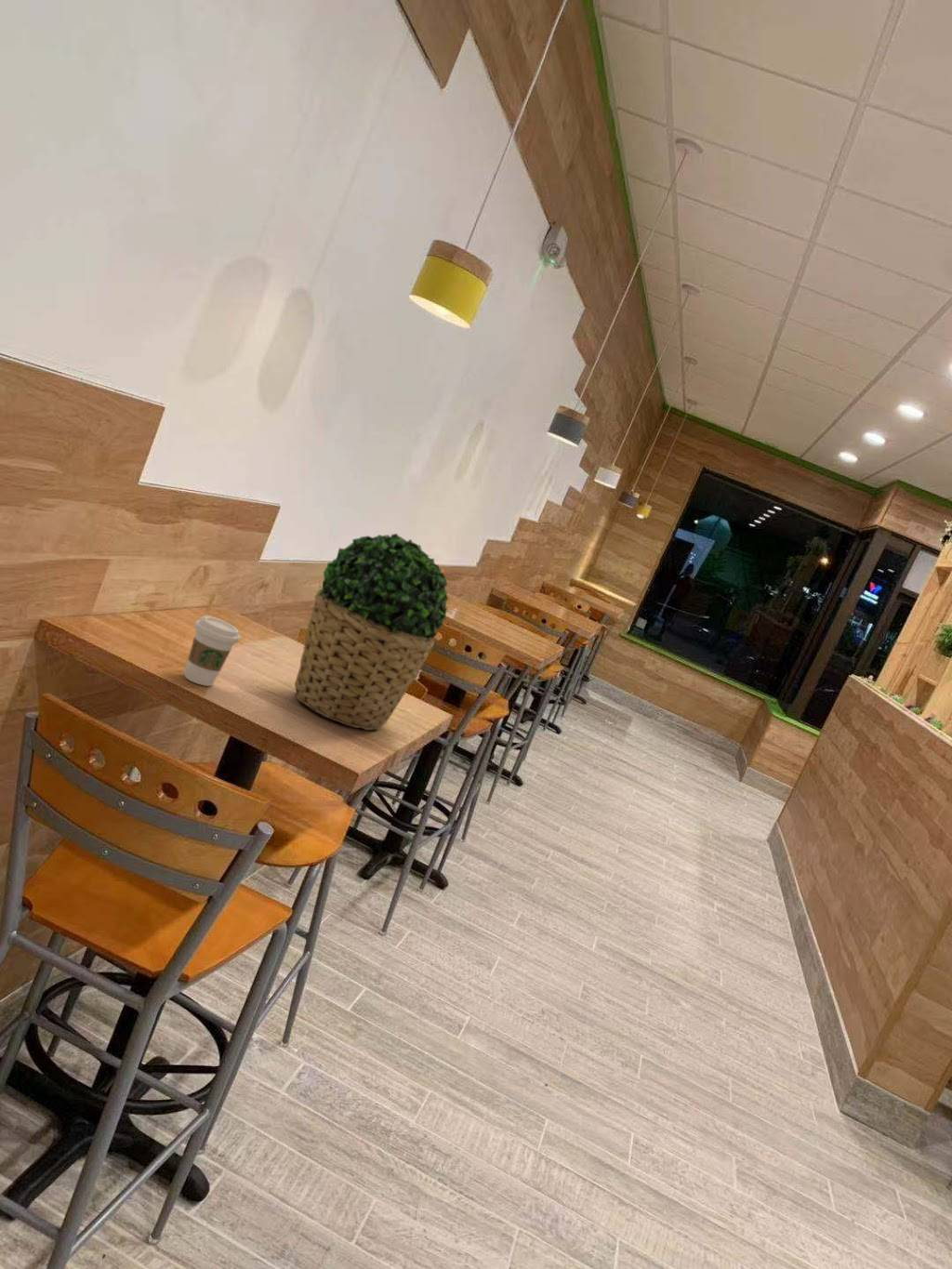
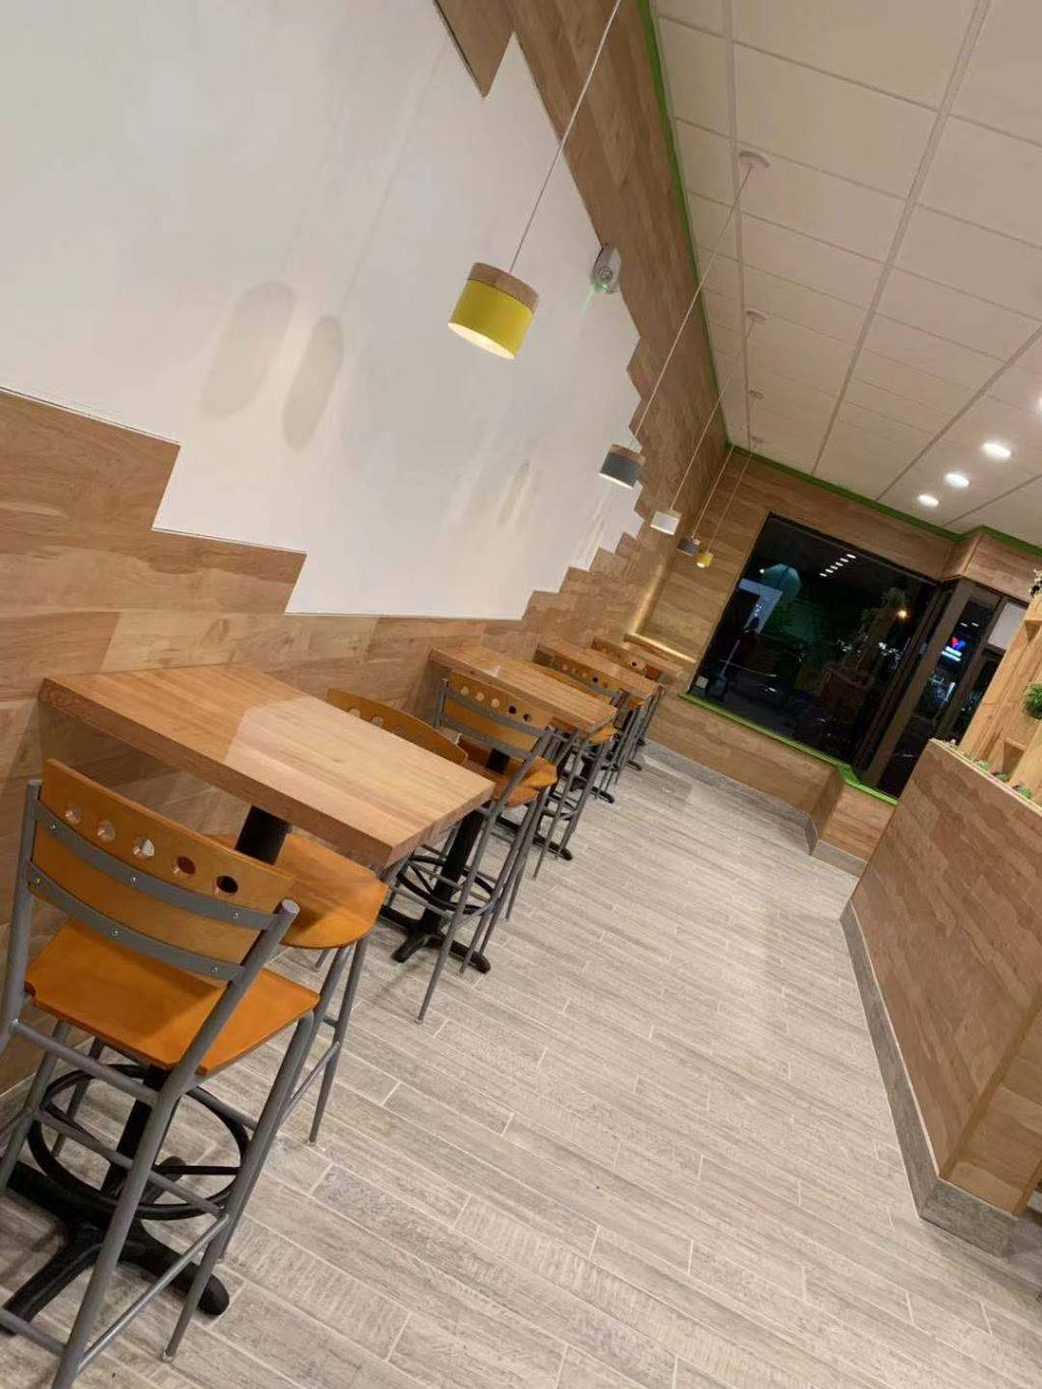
- potted plant (373, 626)
- coffee cup (209, 651)
